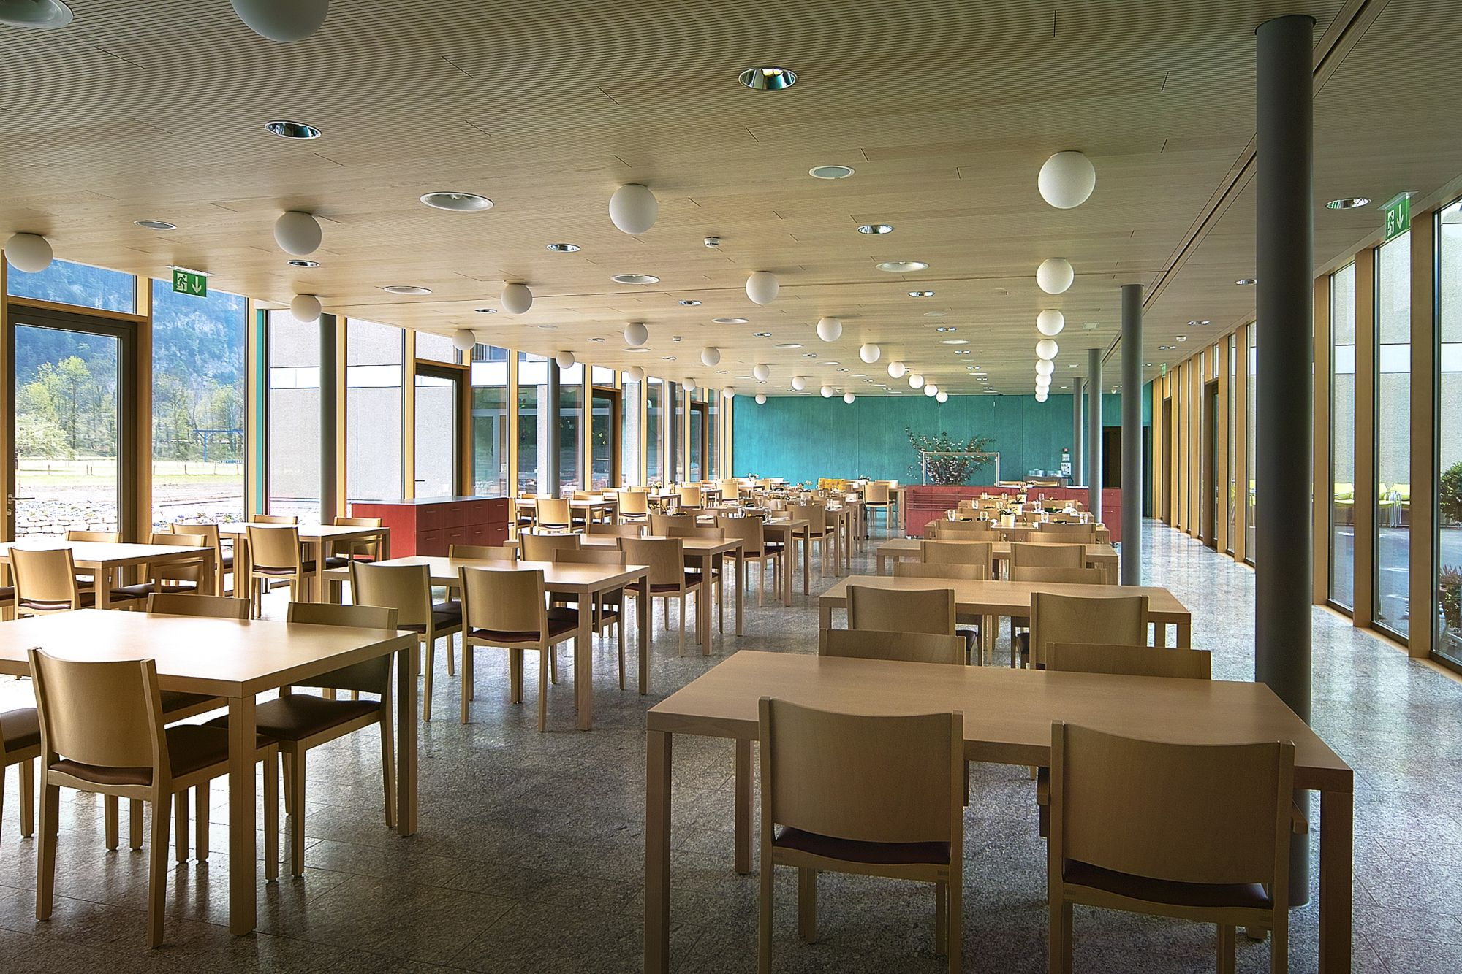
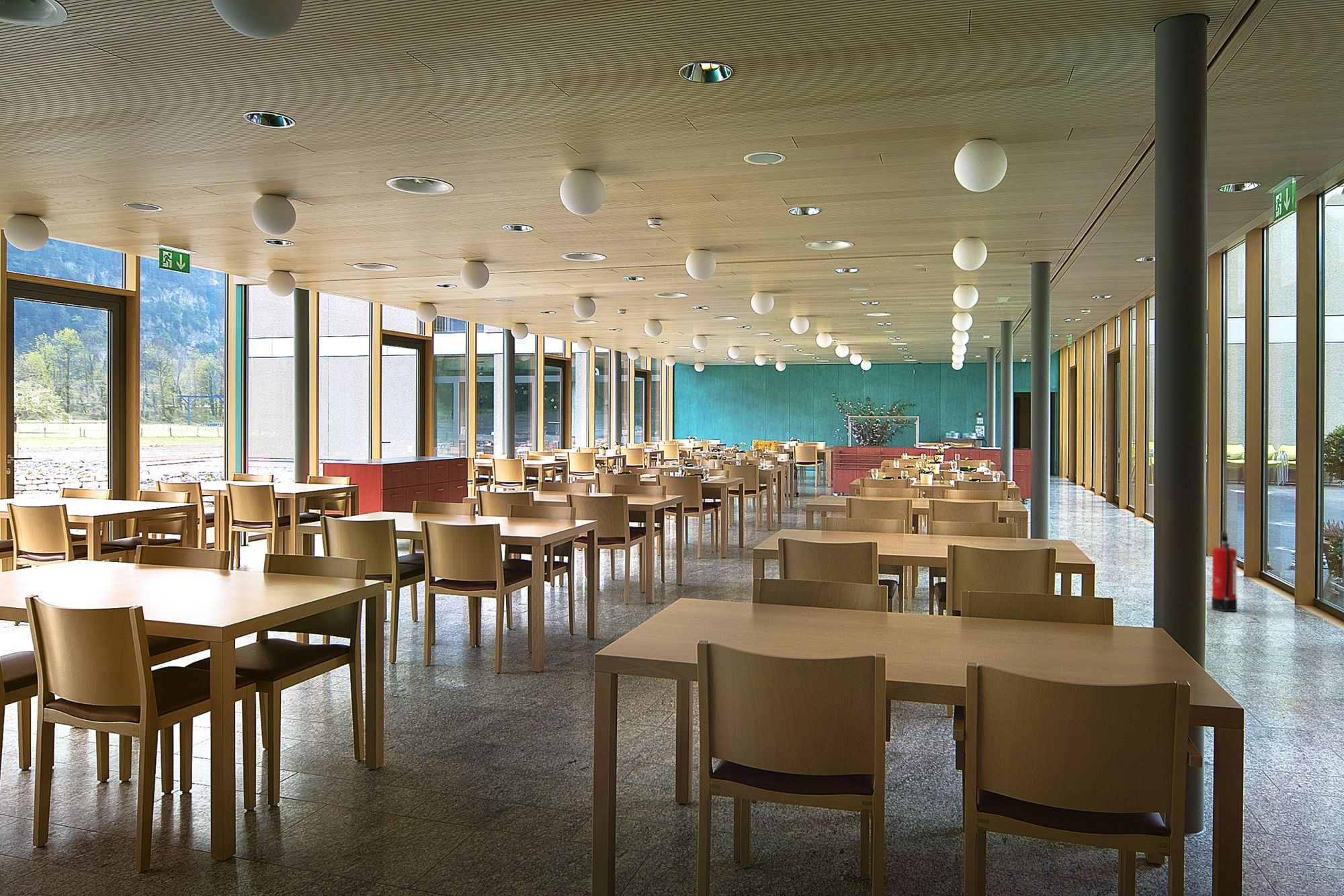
+ fire extinguisher (1225, 572)
